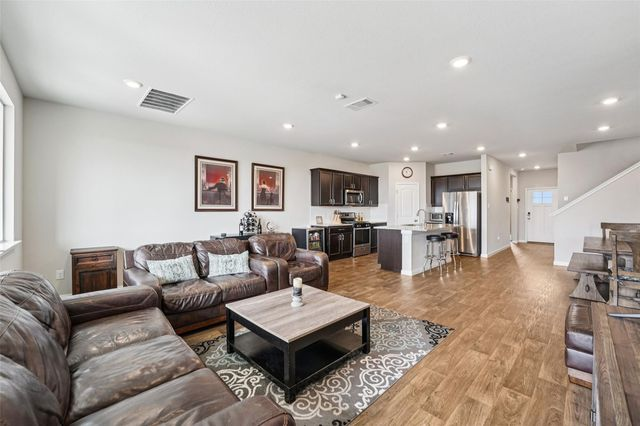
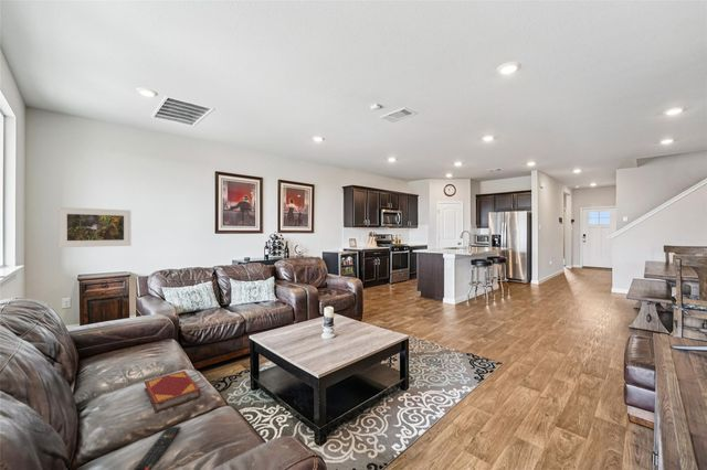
+ hardback book (171, 388)
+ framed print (96, 227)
+ remote control (158, 449)
